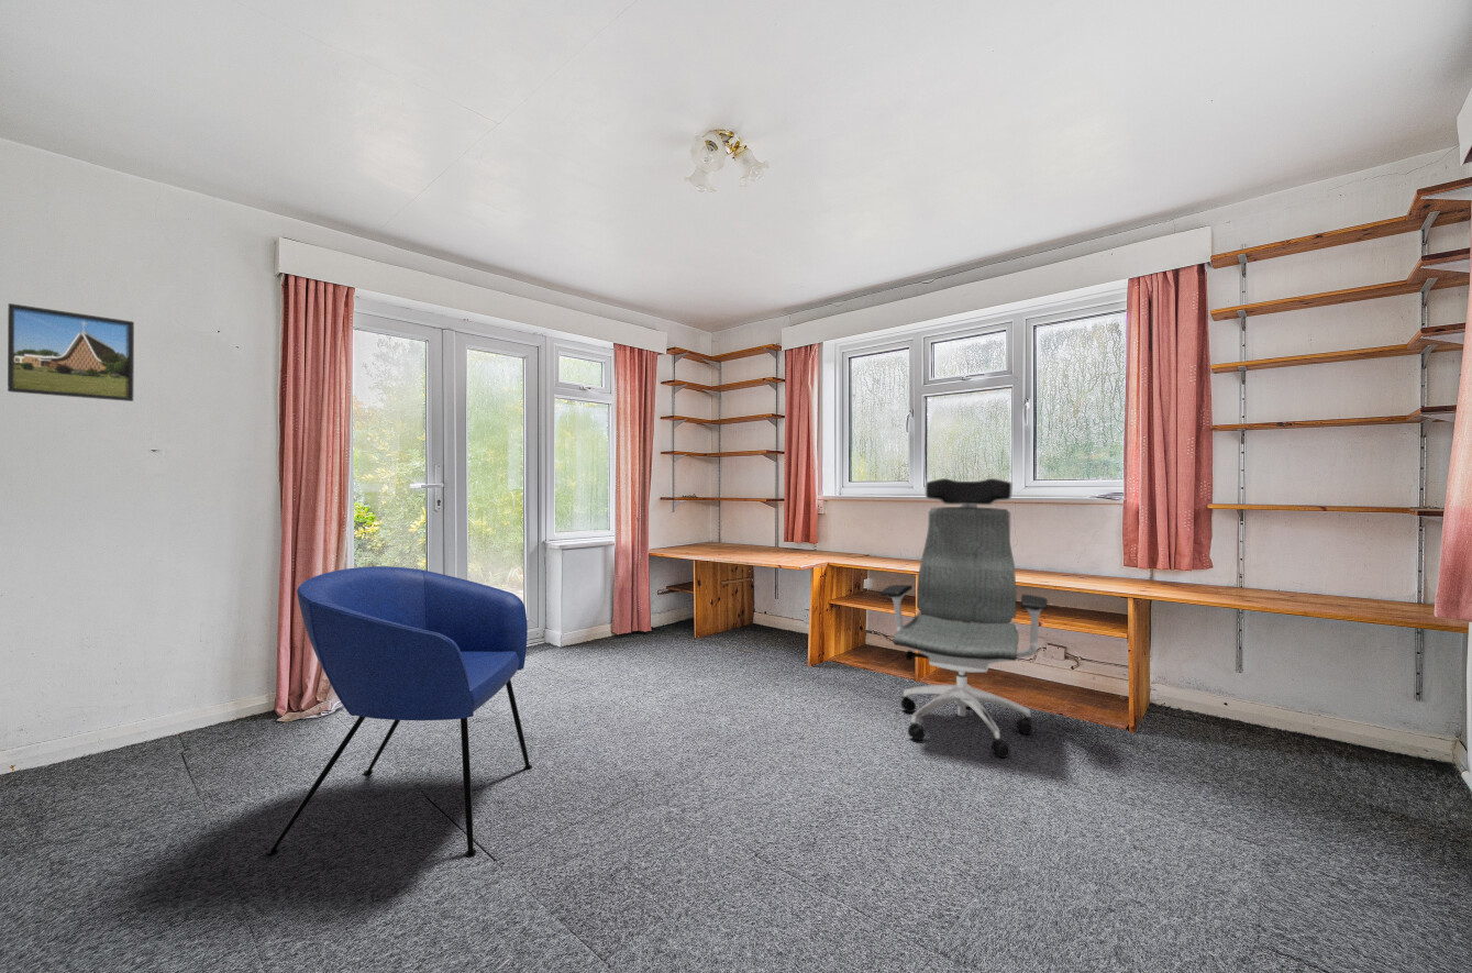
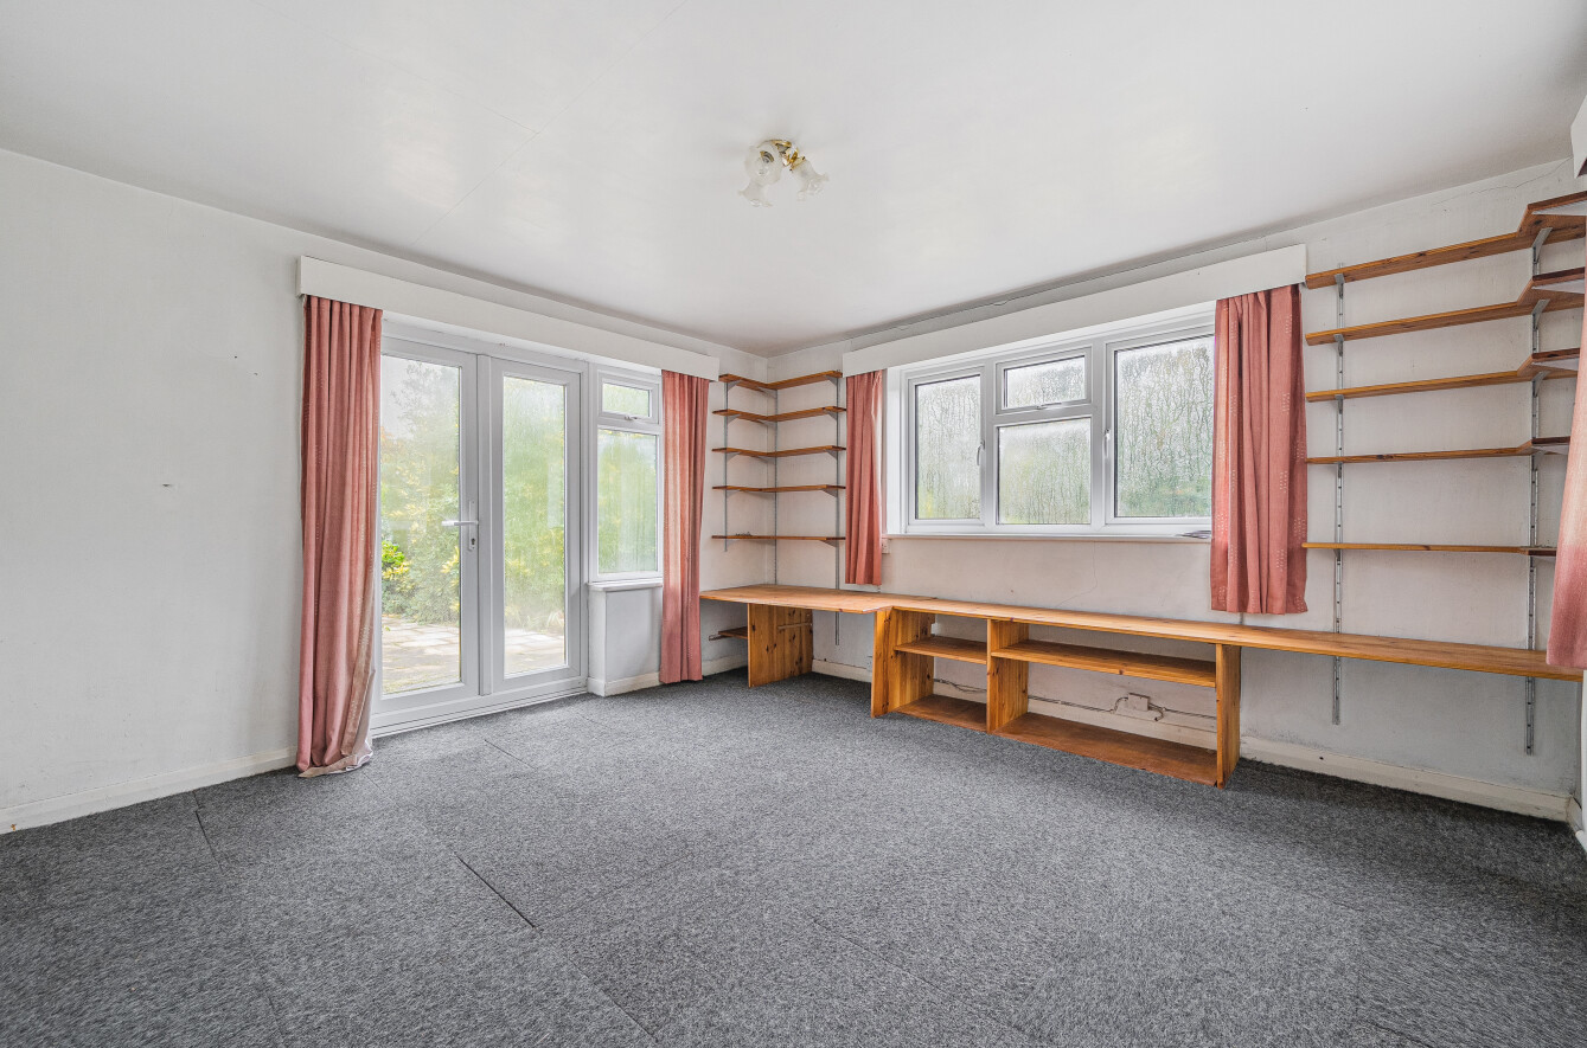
- armchair (416, 688)
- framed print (74, 354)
- office chair (962, 602)
